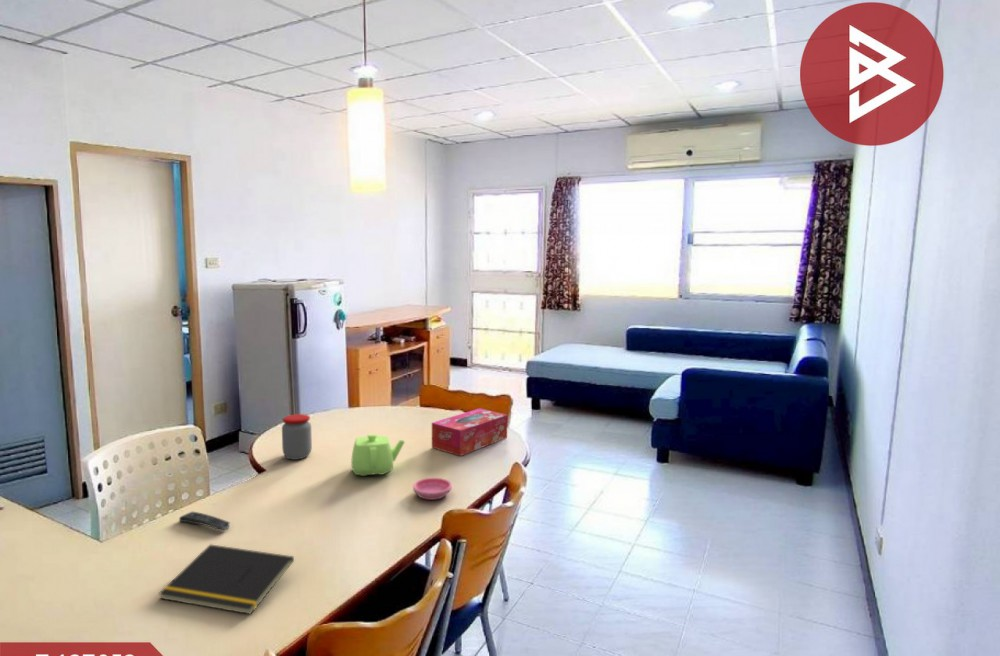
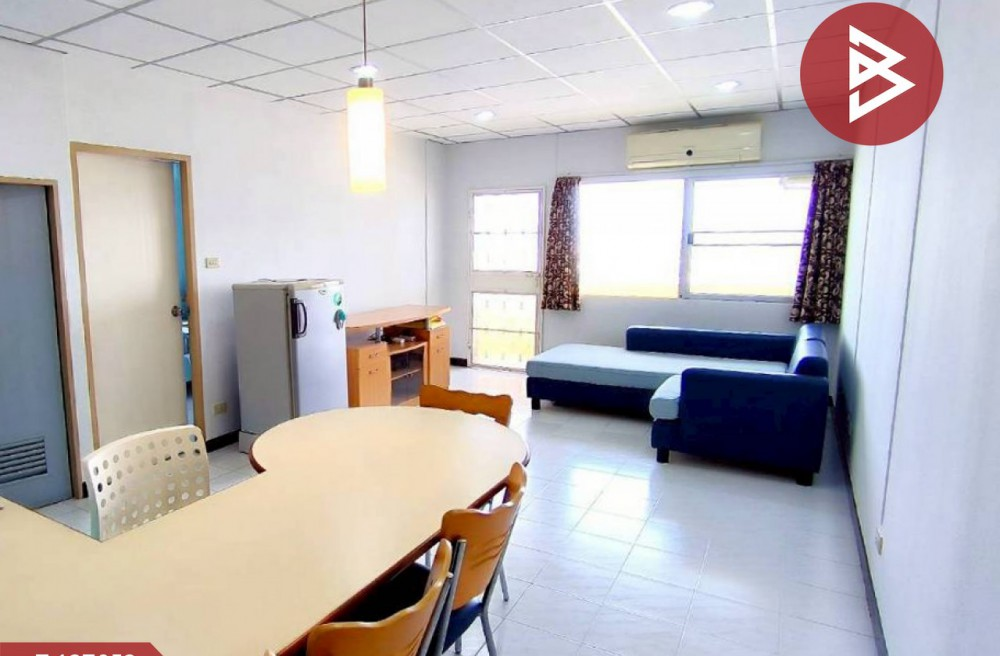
- teapot (378, 452)
- notepad (229, 576)
- saucer (432, 489)
- jar (296, 436)
- tissue box (470, 430)
- remote control (206, 520)
